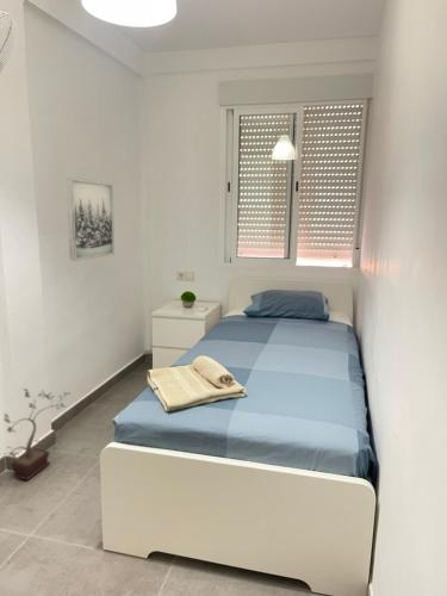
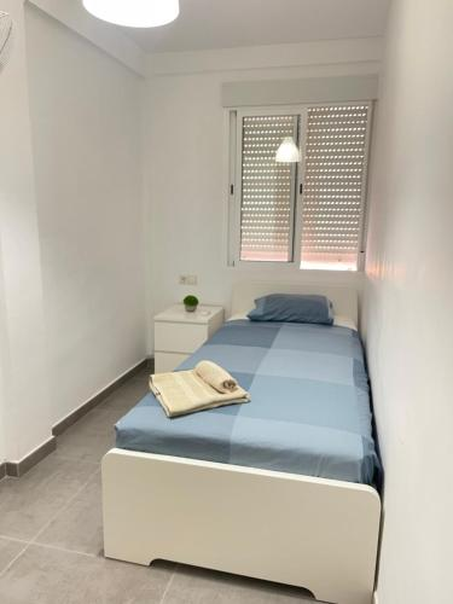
- wall art (92, 219)
- potted plant (35, 428)
